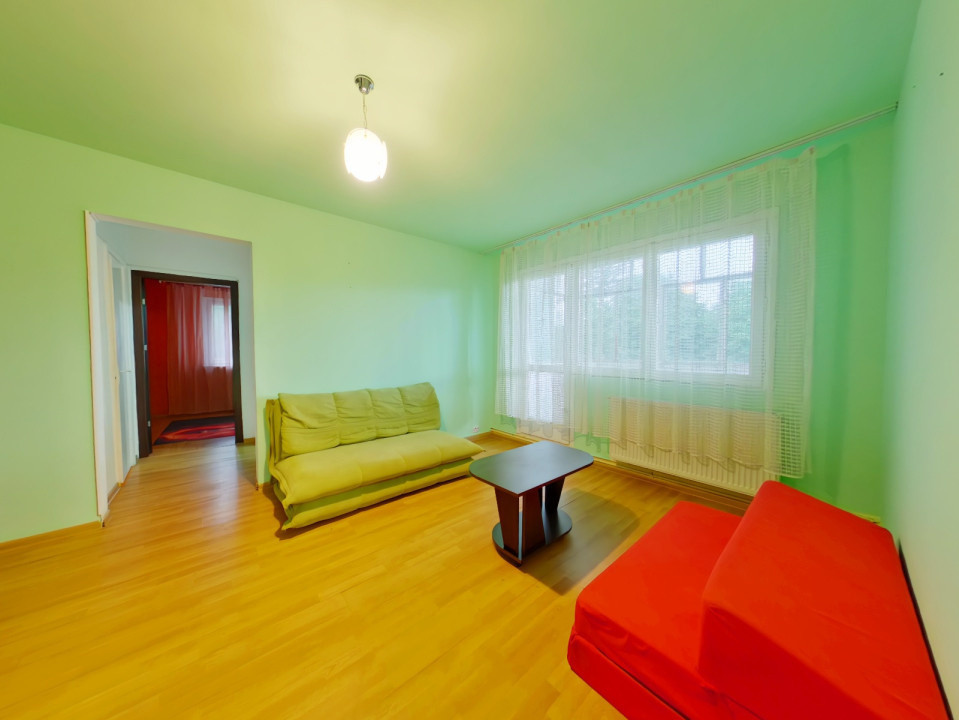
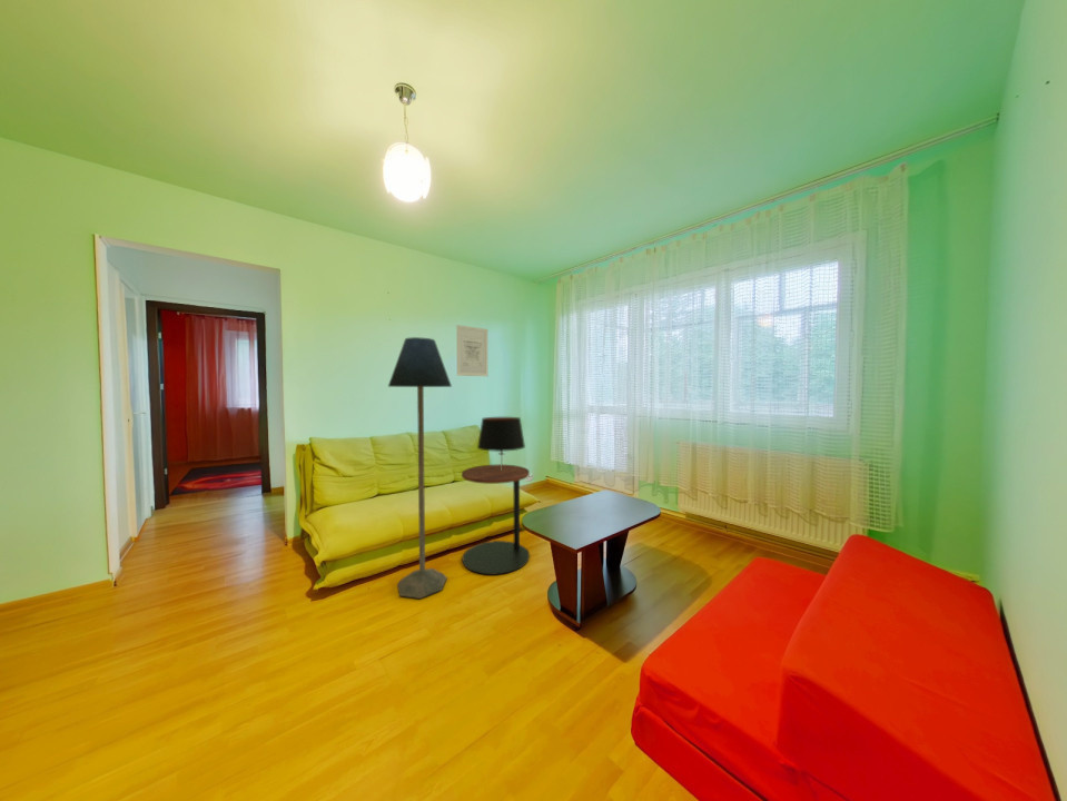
+ side table (514, 514)
+ table lamp (501, 443)
+ floor lamp (421, 463)
+ wall art (472, 352)
